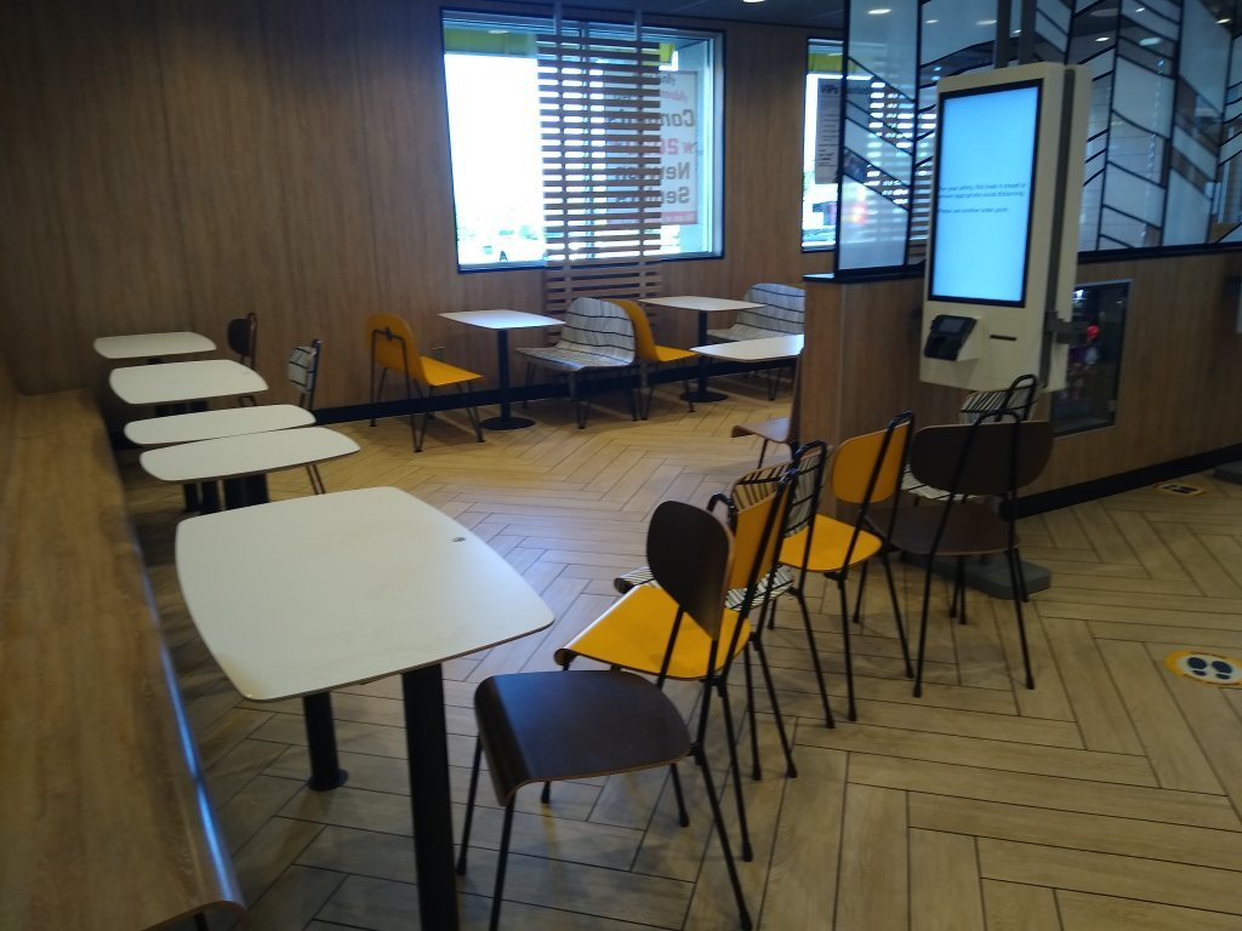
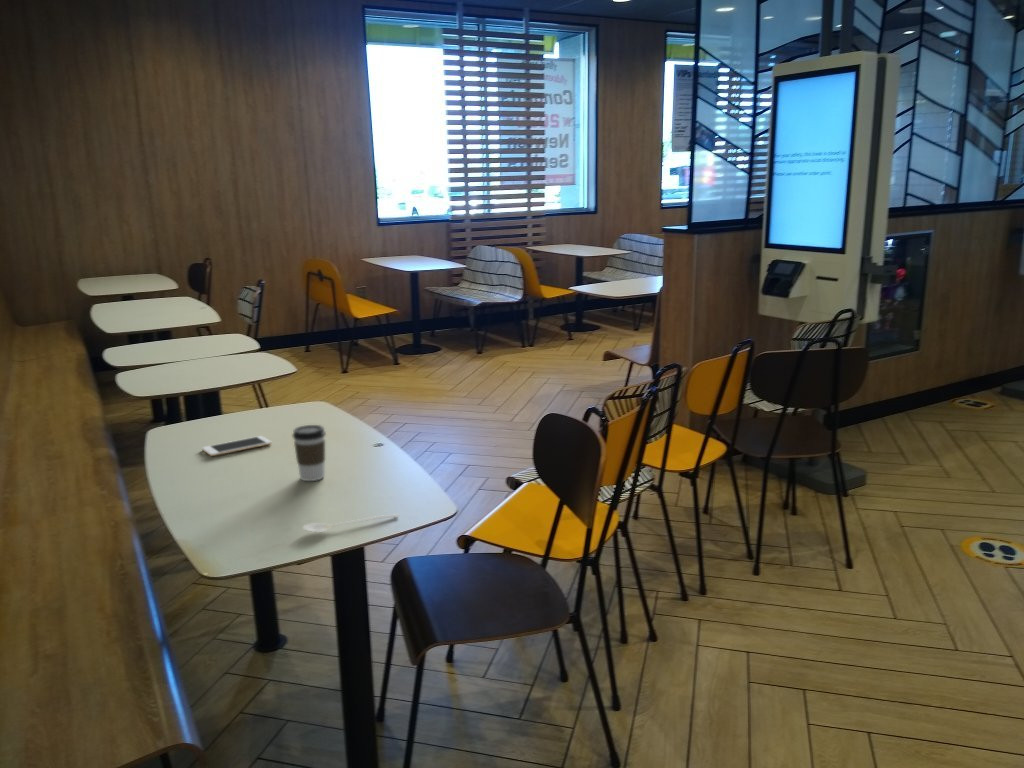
+ stirrer (352, 521)
+ cell phone (237, 445)
+ coffee cup (310, 453)
